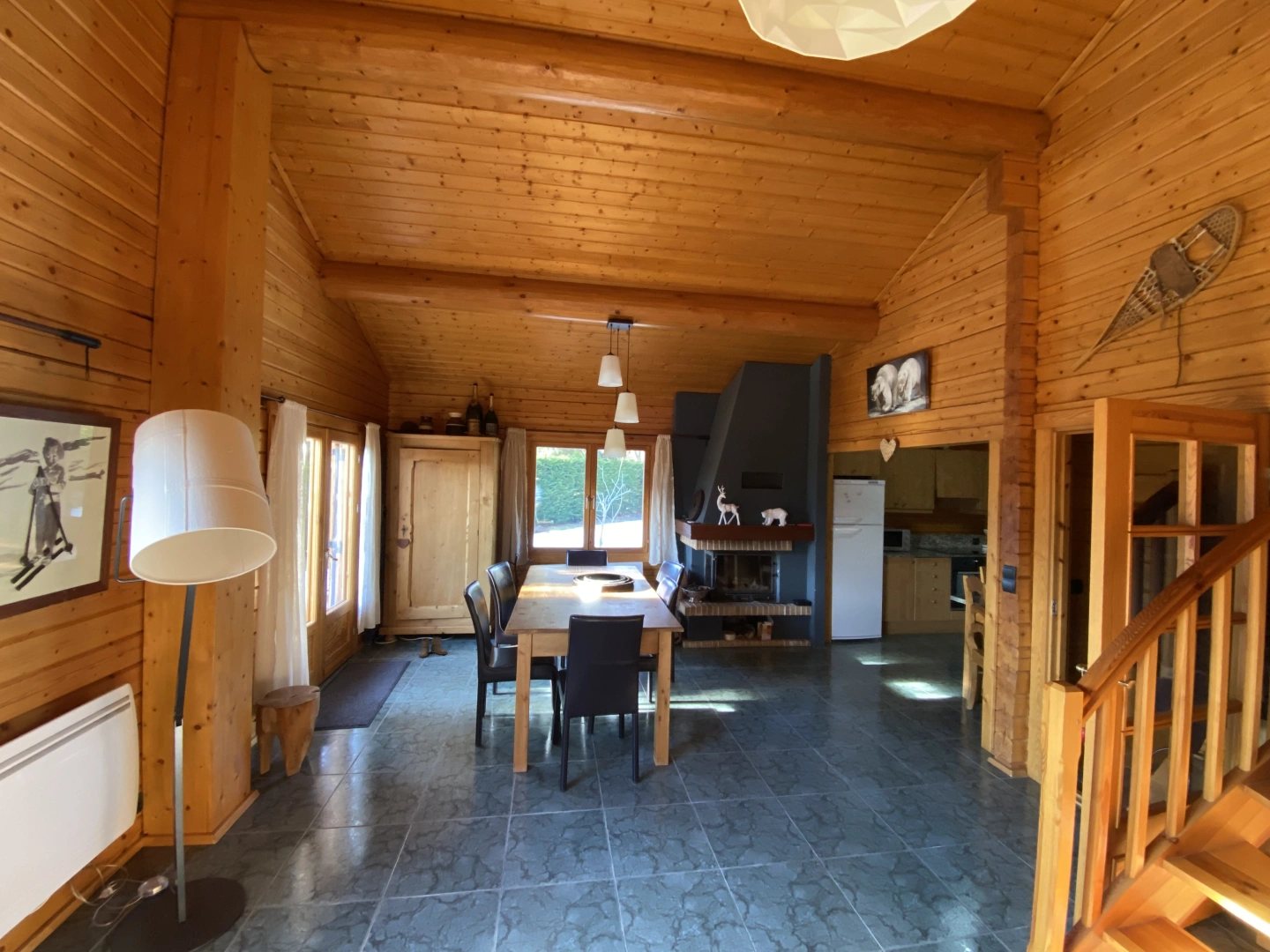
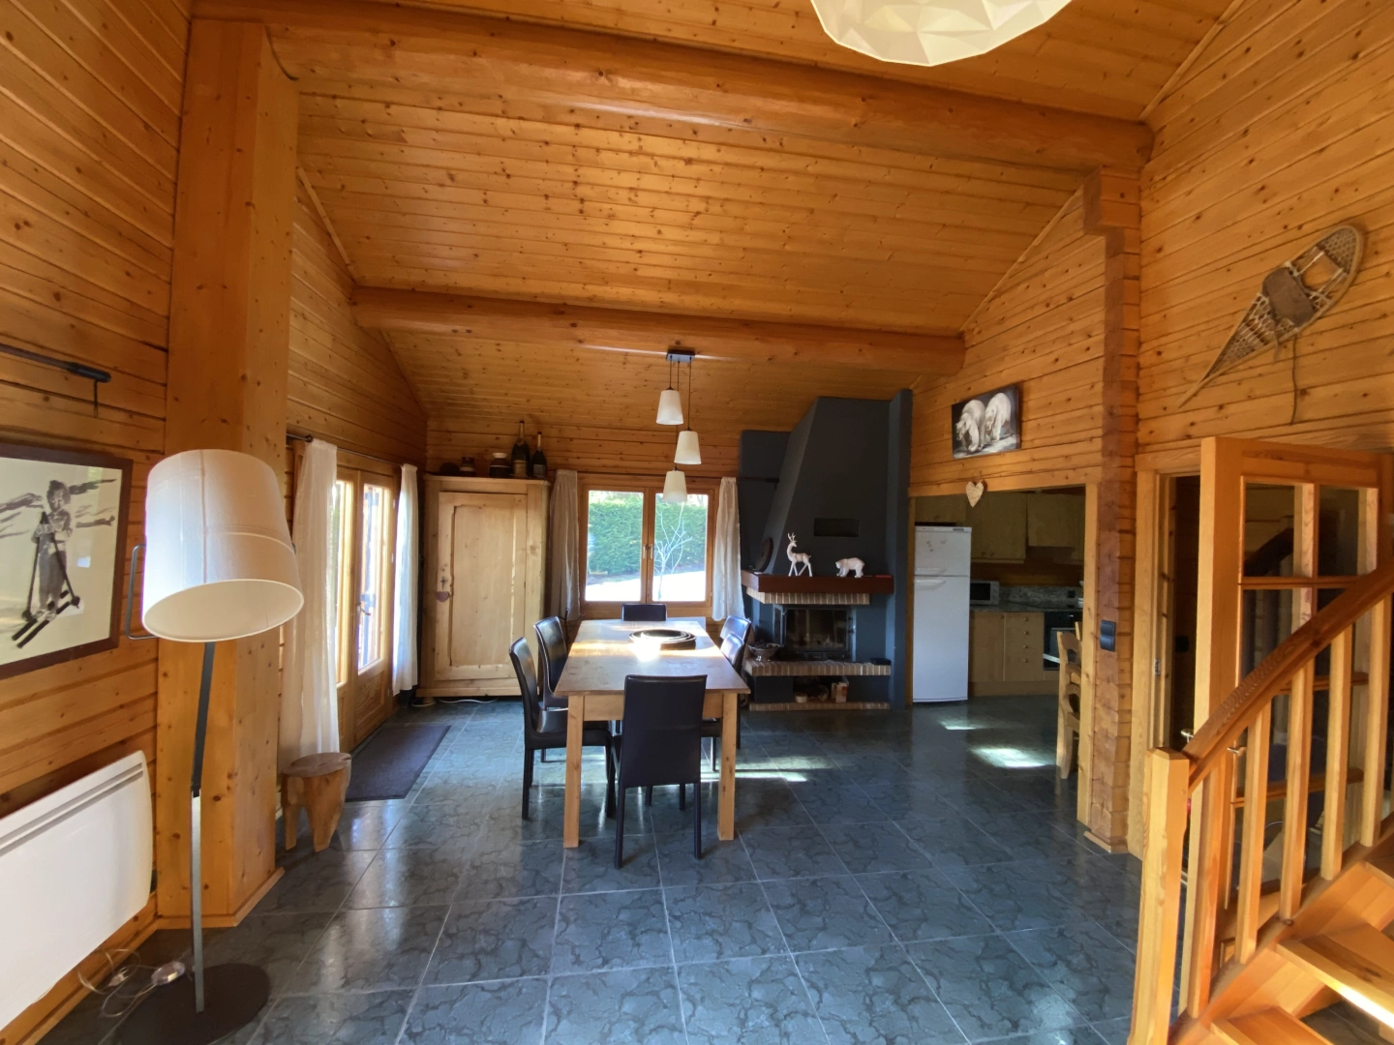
- boots (431, 646)
